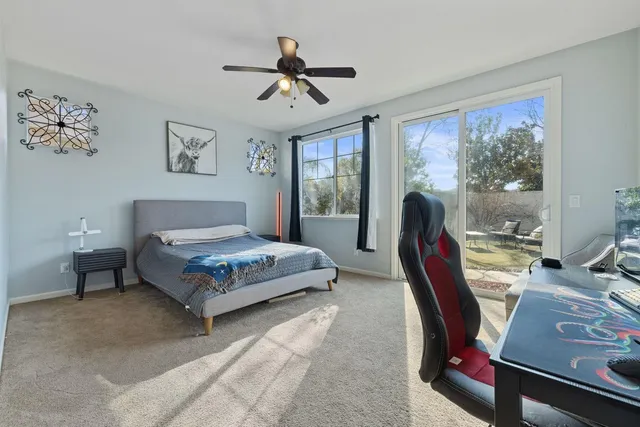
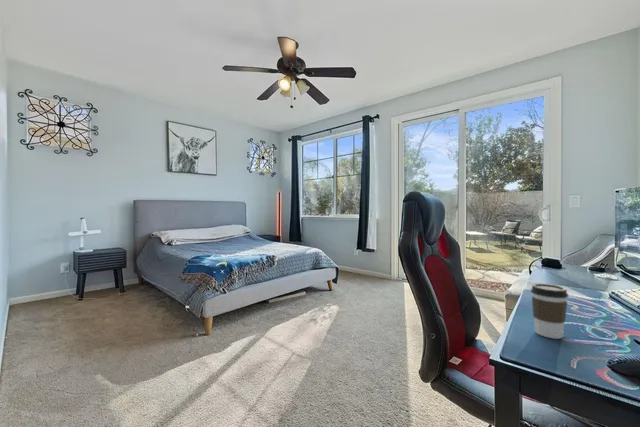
+ coffee cup (548, 310)
